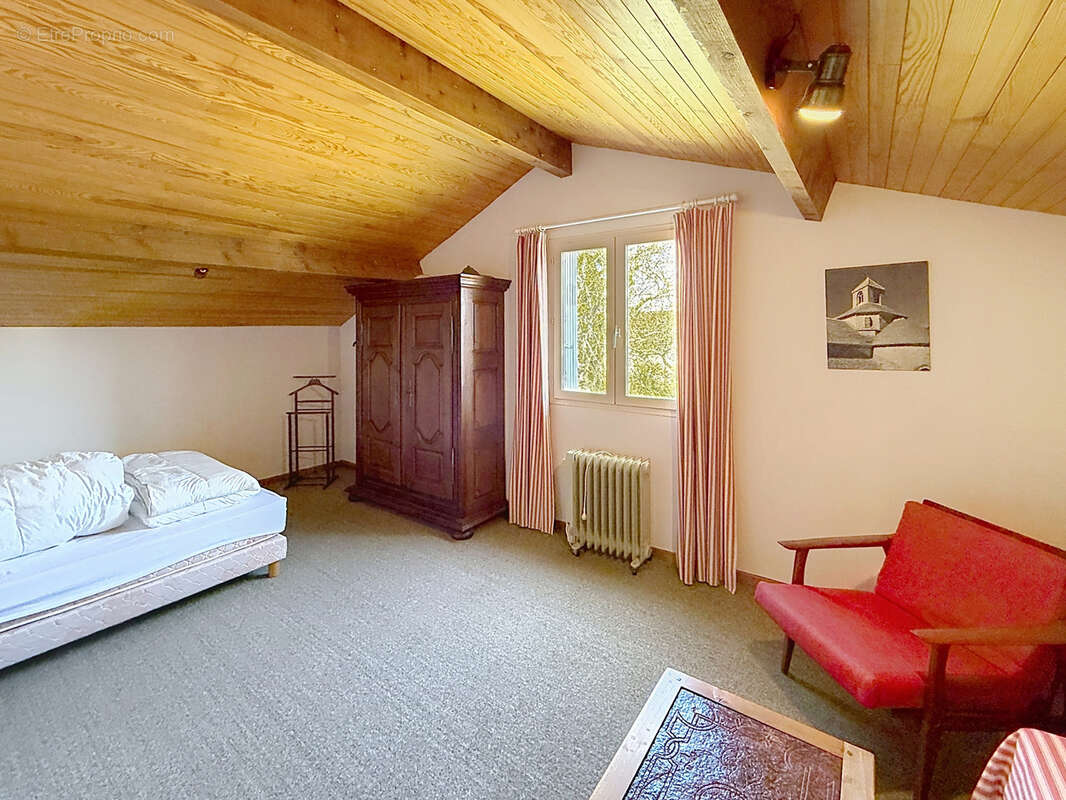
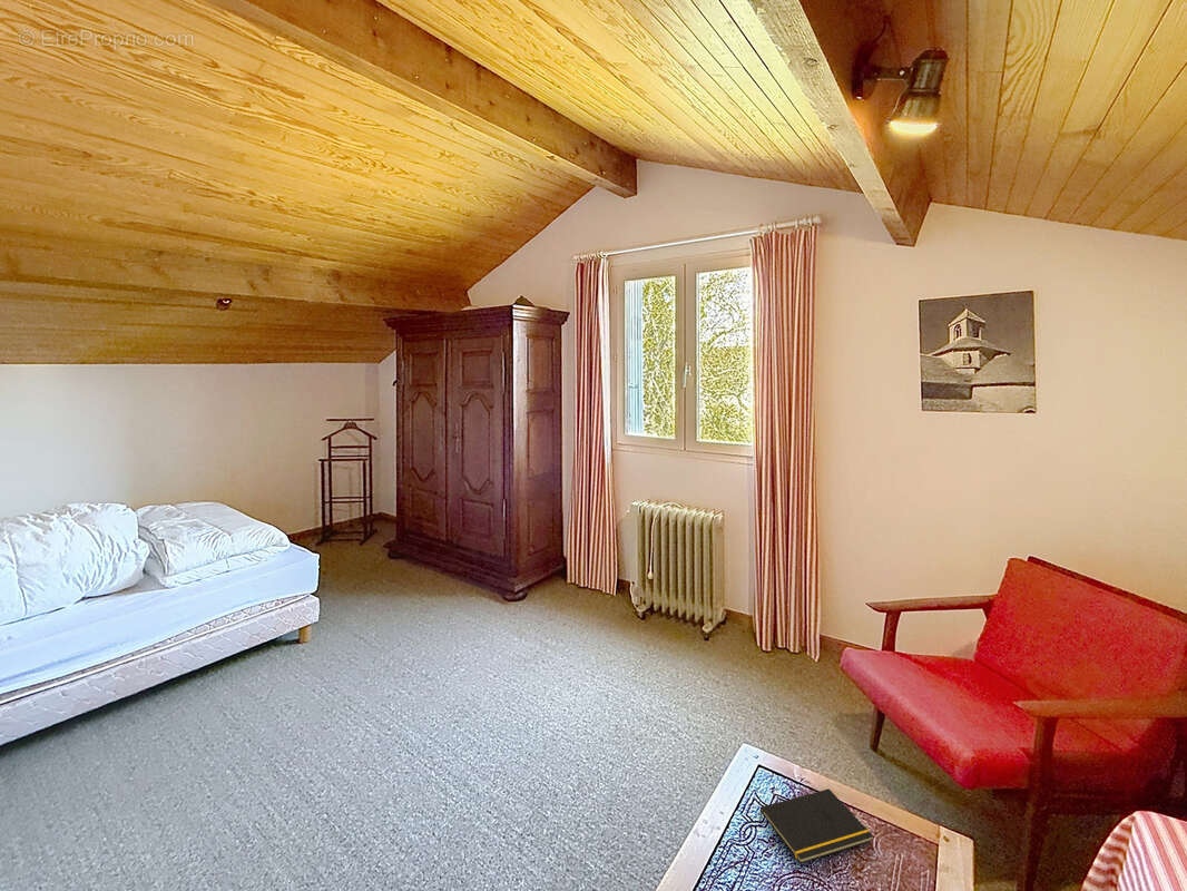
+ notepad (815, 823)
